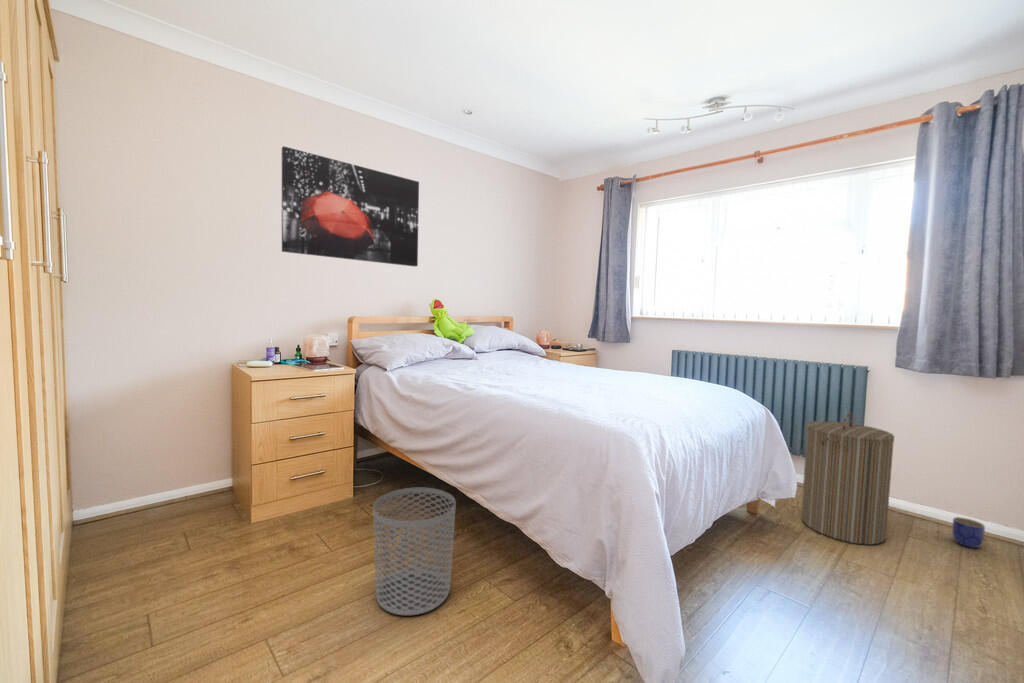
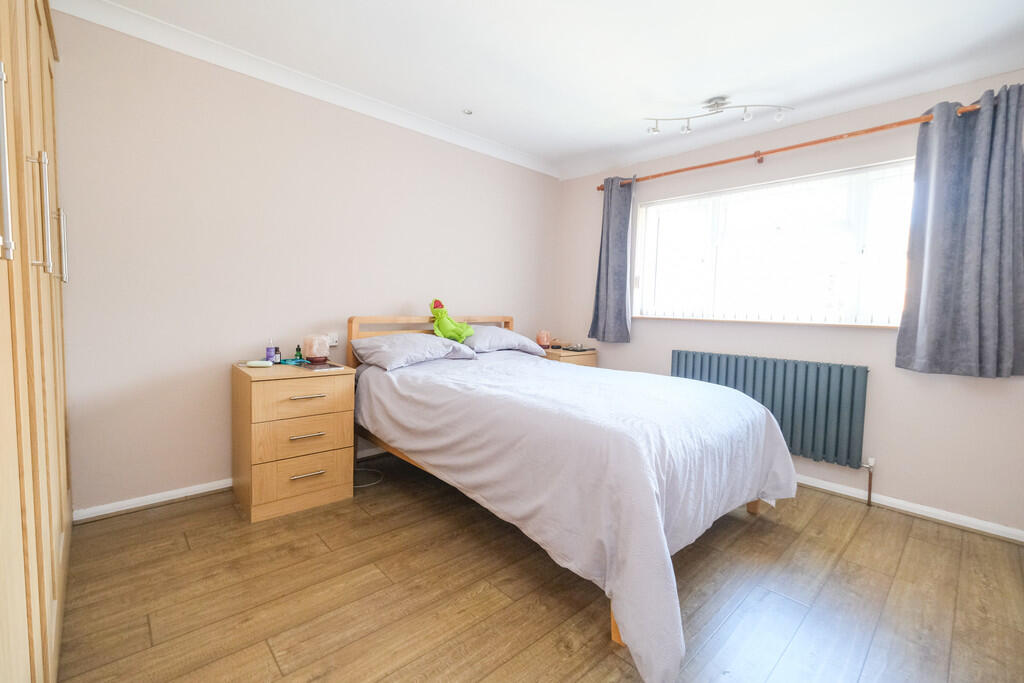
- laundry hamper (845, 470)
- waste bin (414, 548)
- planter (967, 533)
- wall art (356, 213)
